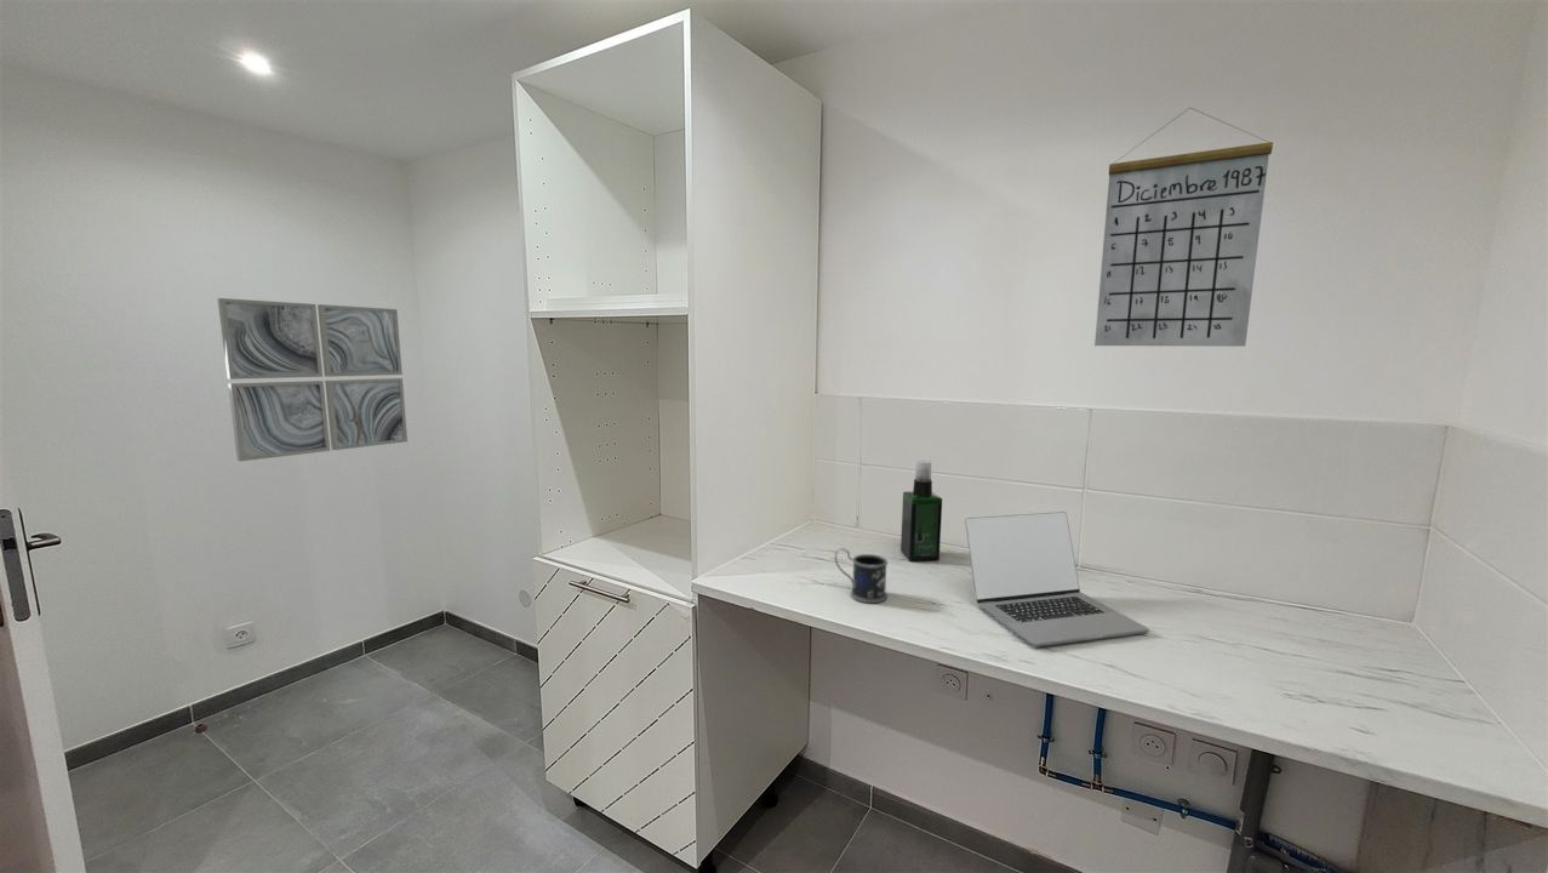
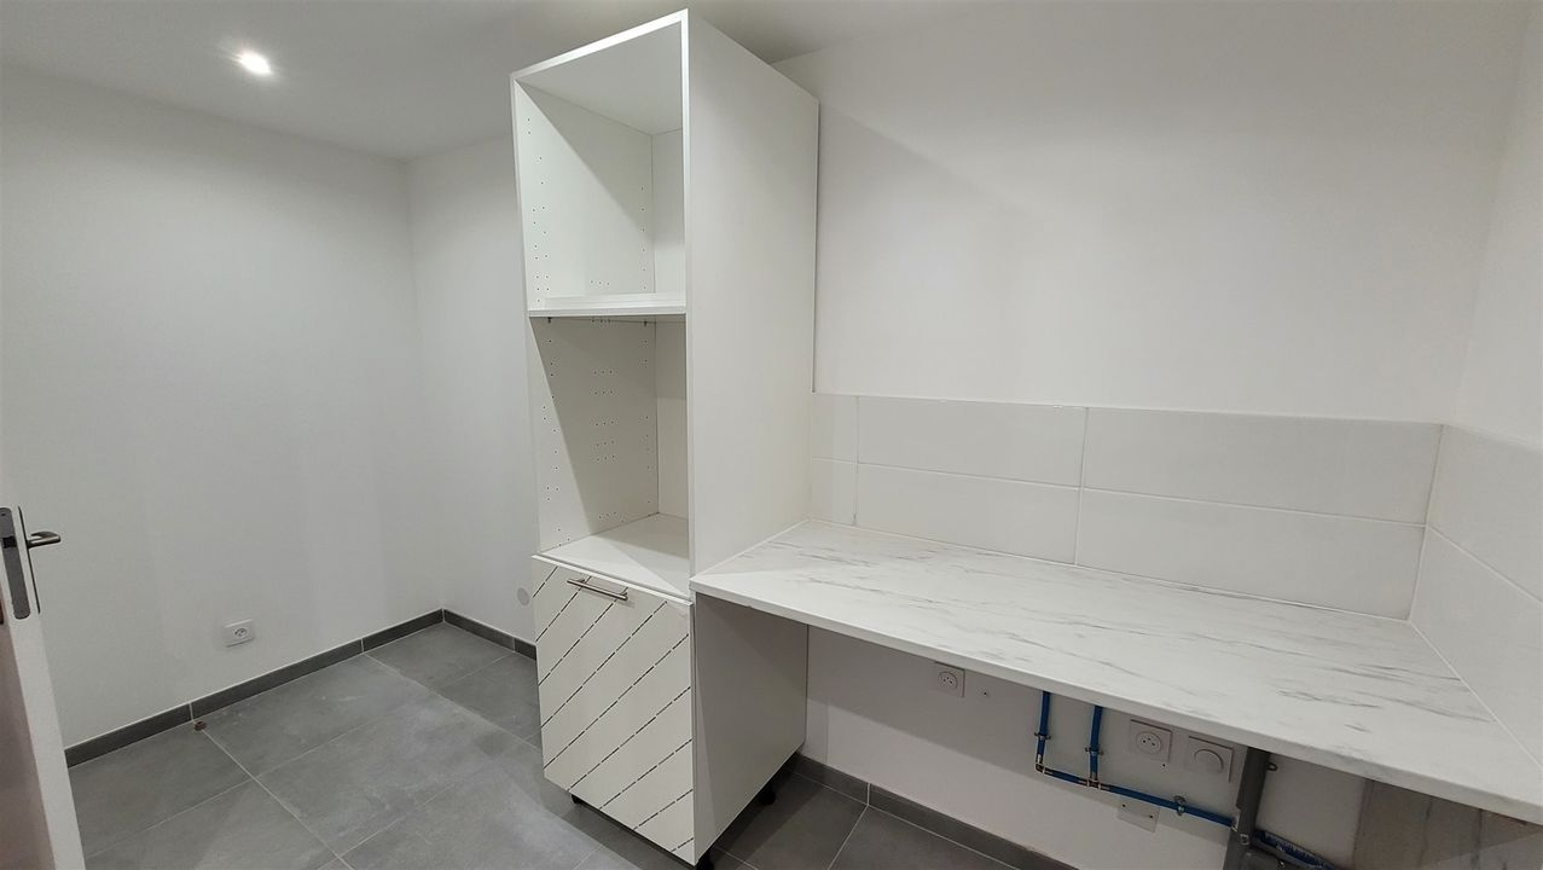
- laptop (1051, 571)
- mug (861, 572)
- calendar (1178, 228)
- spray bottle (921, 508)
- wall art (325, 376)
